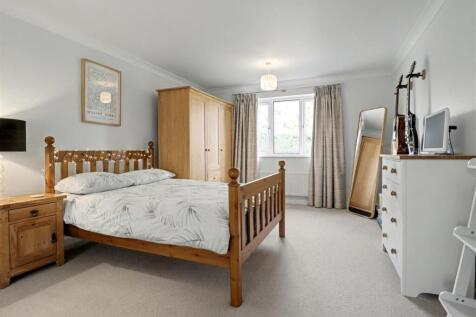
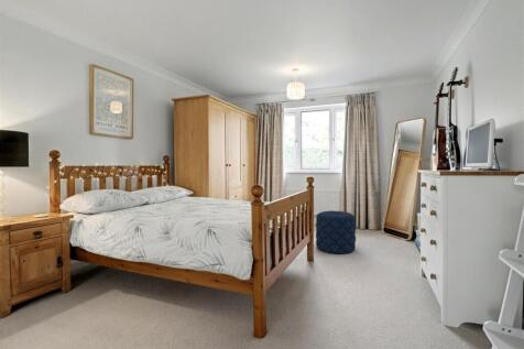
+ pouf (335, 230)
